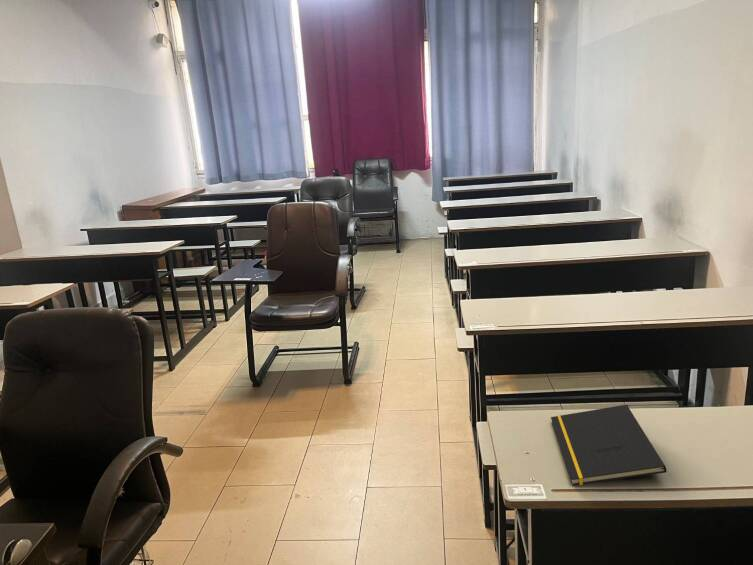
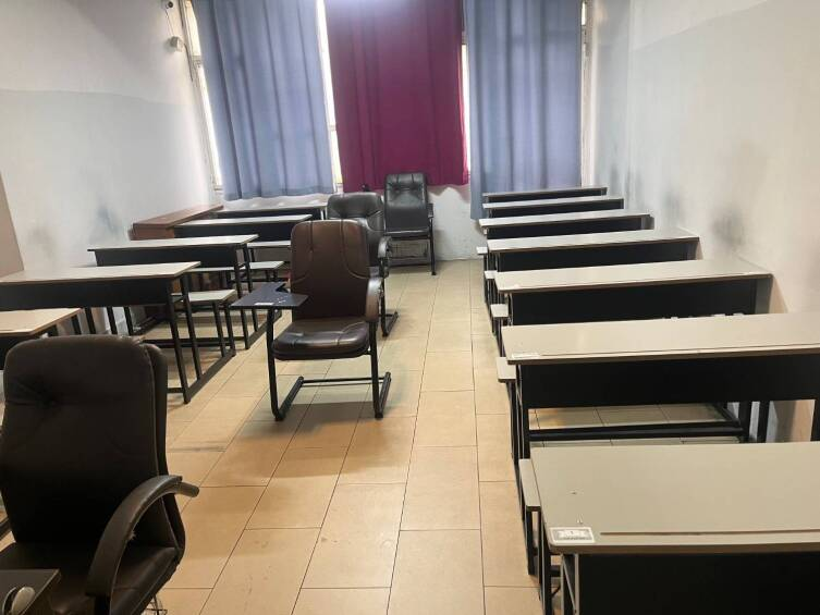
- notepad (601, 441)
